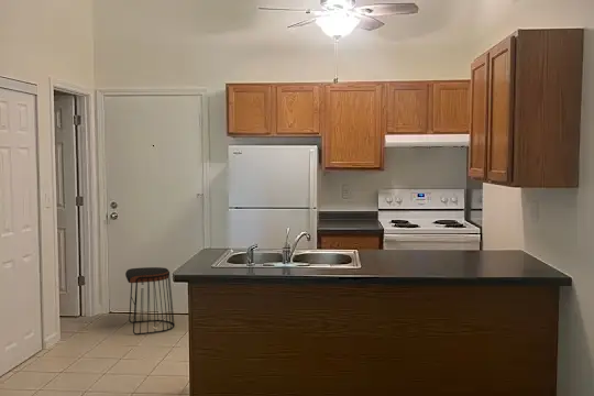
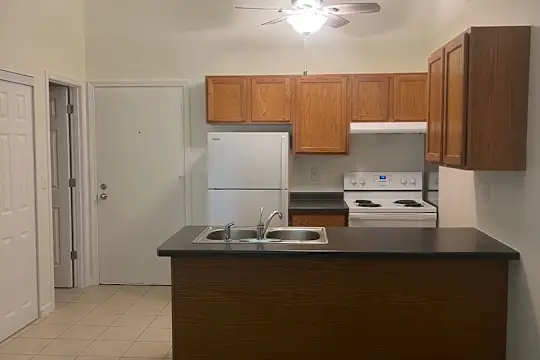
- stool (148, 298)
